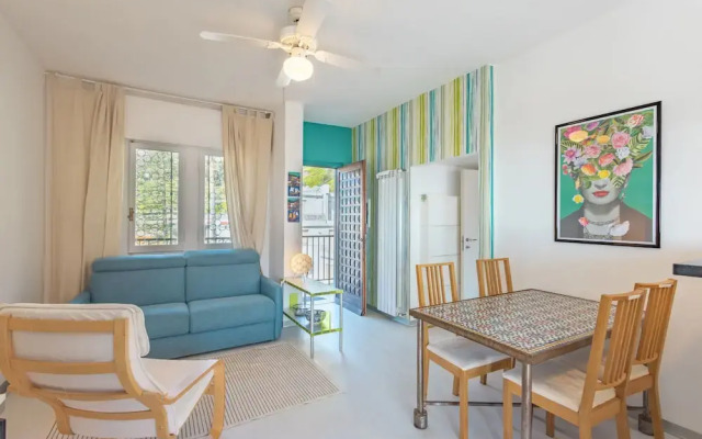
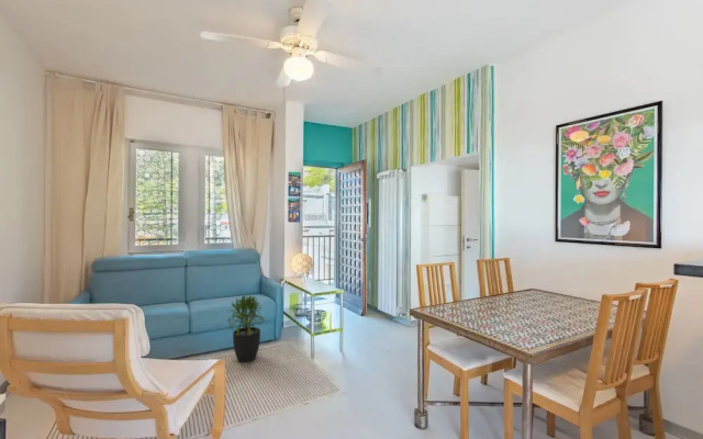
+ potted plant (244, 326)
